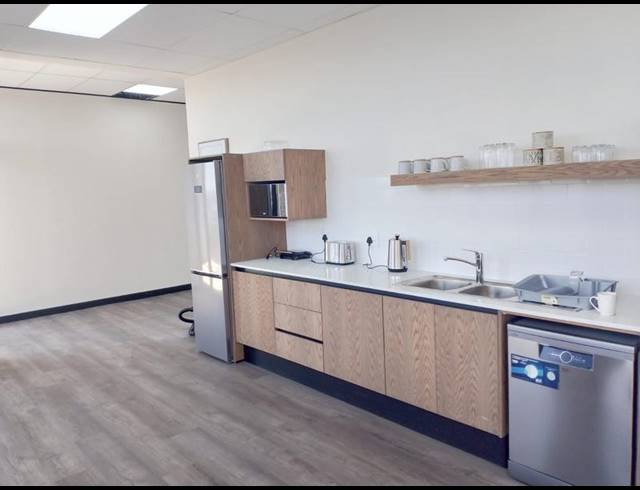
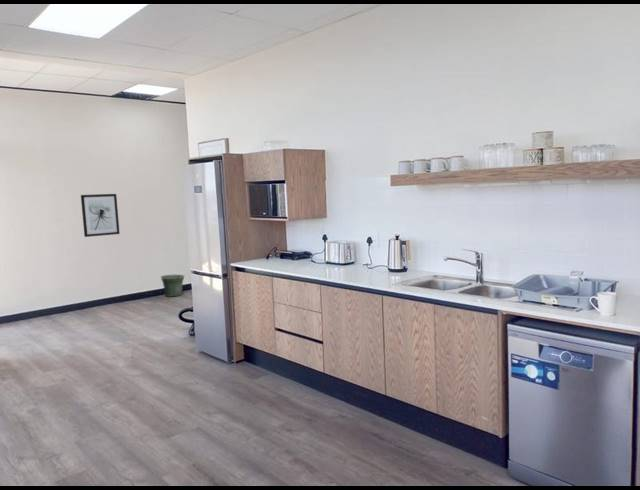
+ wall art (100, 214)
+ flower pot (173, 285)
